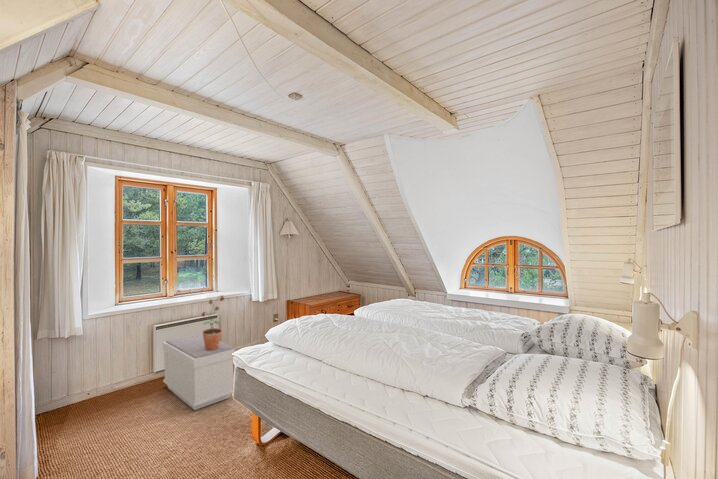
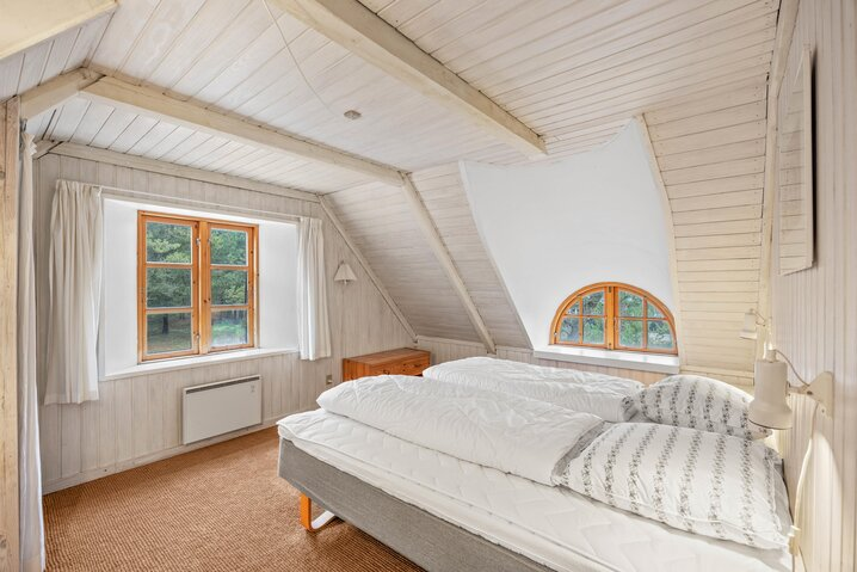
- bench (198, 367)
- potted plant (210, 321)
